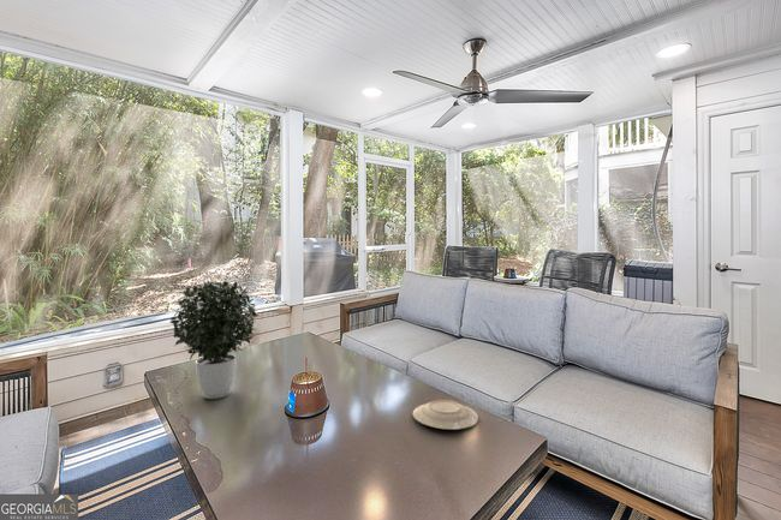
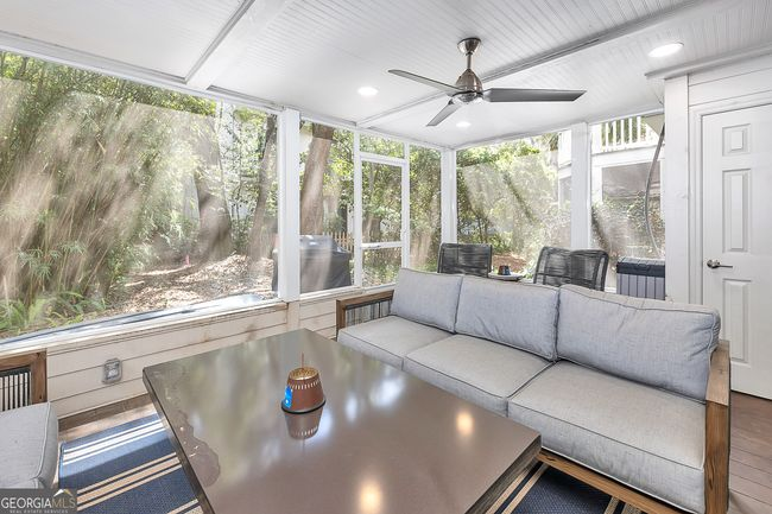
- potted plant (216, 337)
- plate (445, 411)
